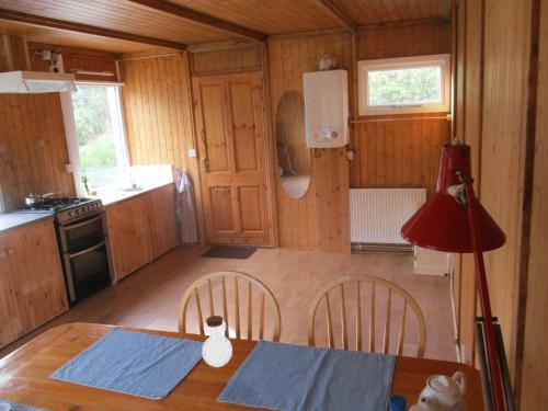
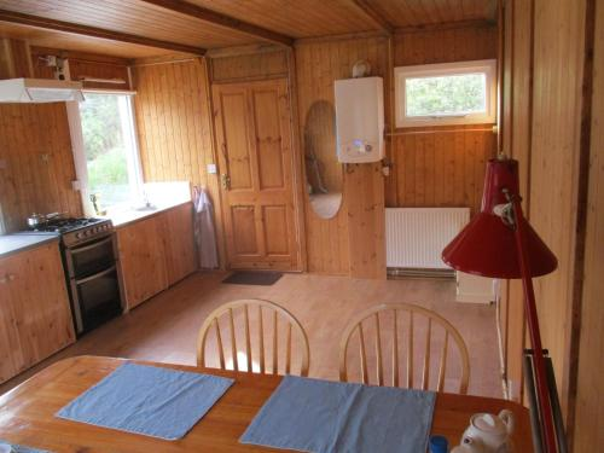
- jar (216, 341)
